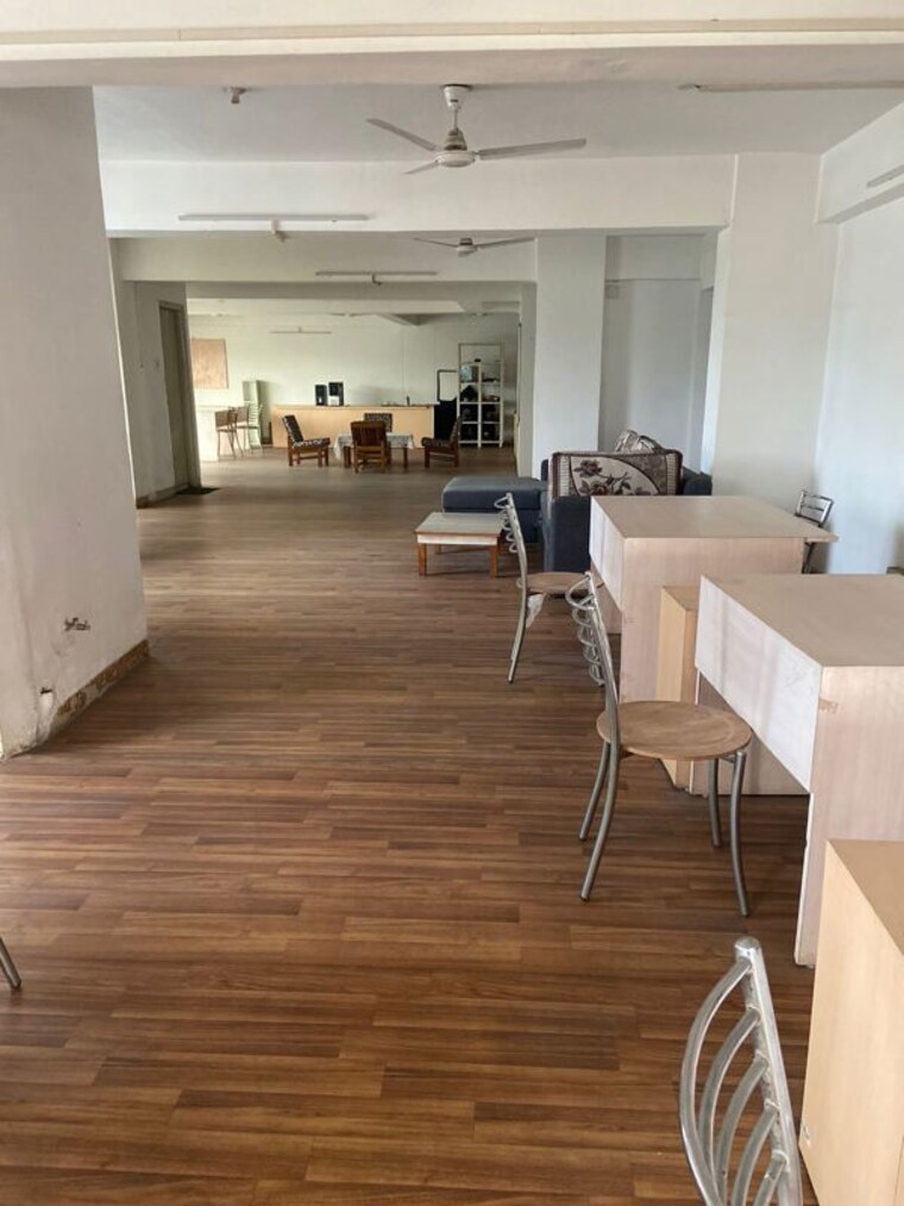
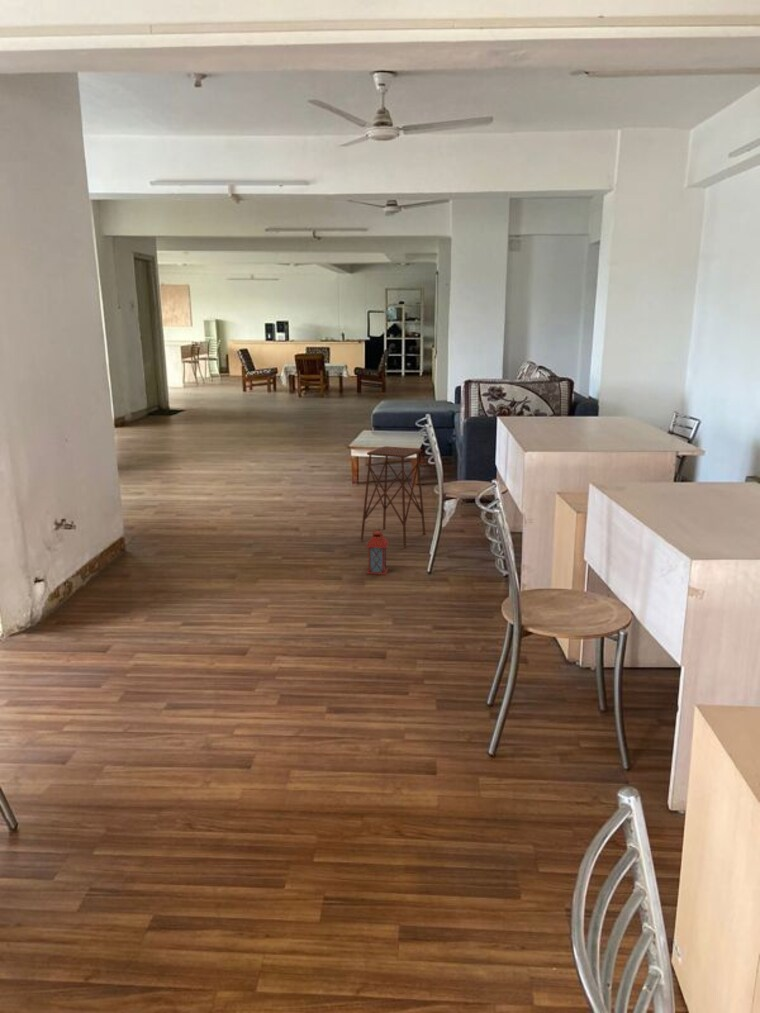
+ lantern (377, 546)
+ side table (394, 495)
